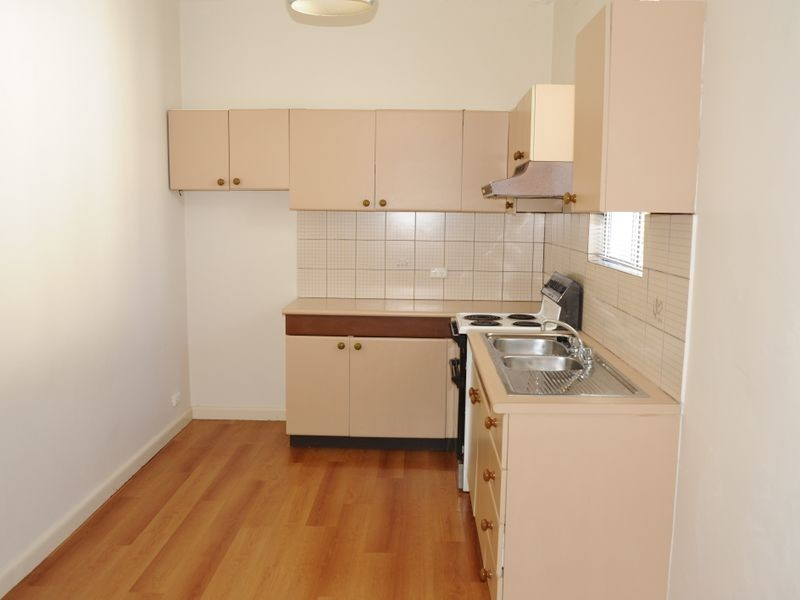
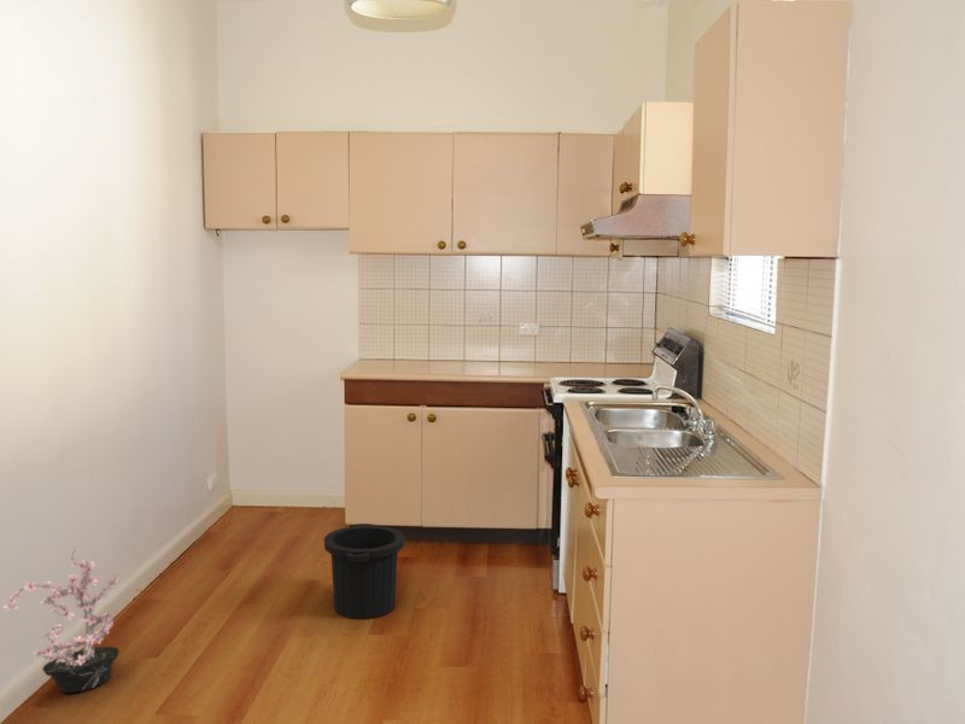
+ potted plant (64, 629)
+ trash can (364, 572)
